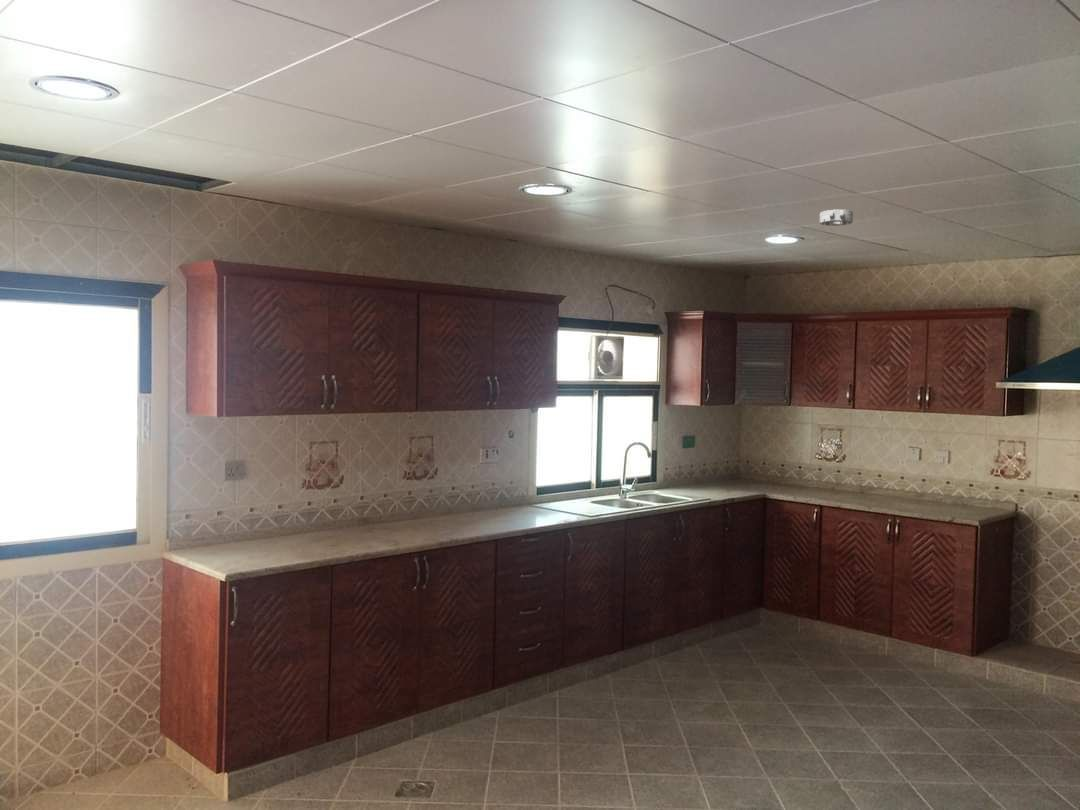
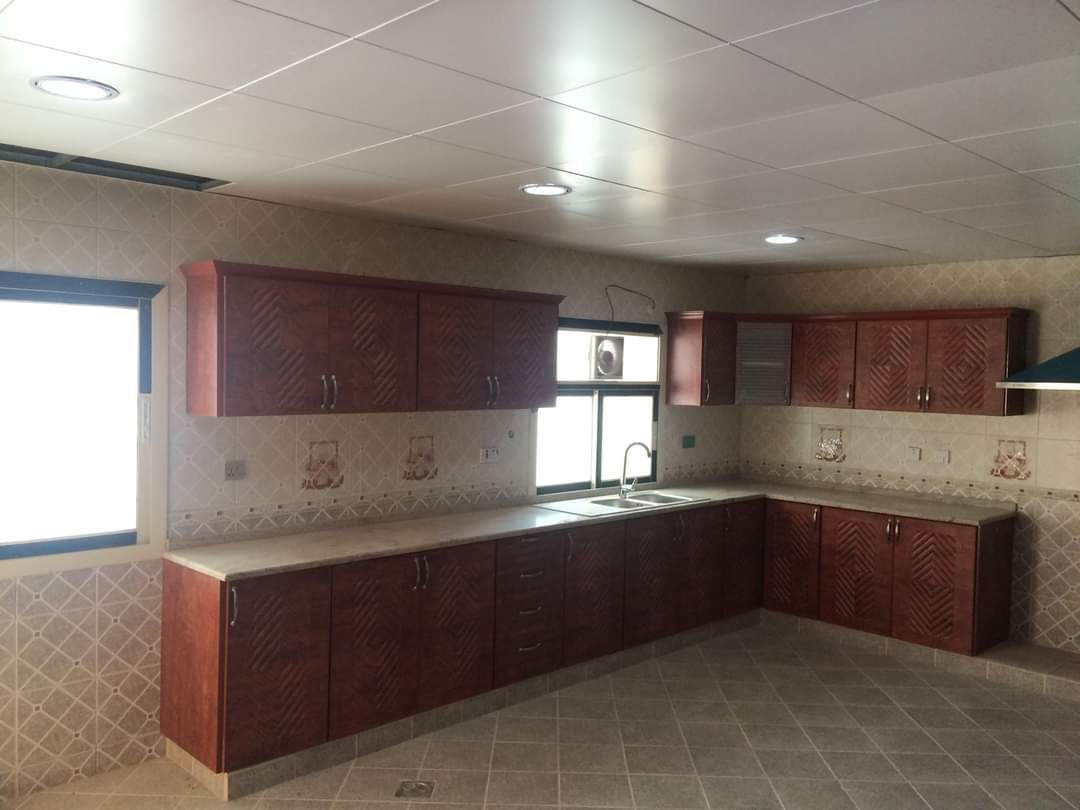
- smoke detector (836, 217)
